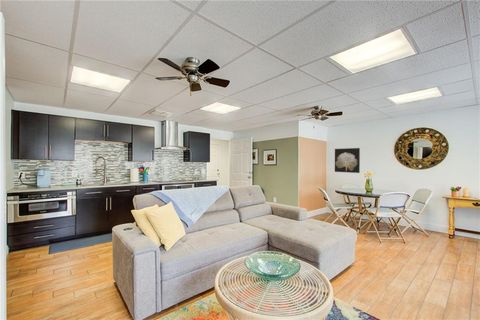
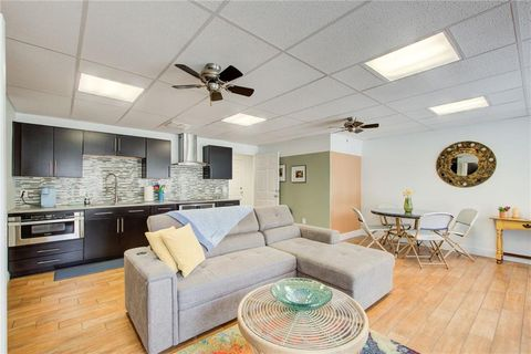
- wall art (346, 160)
